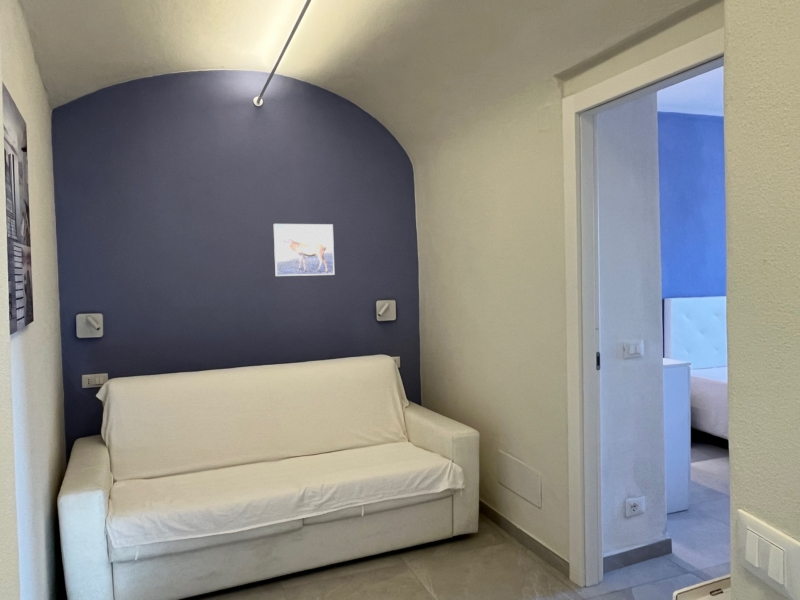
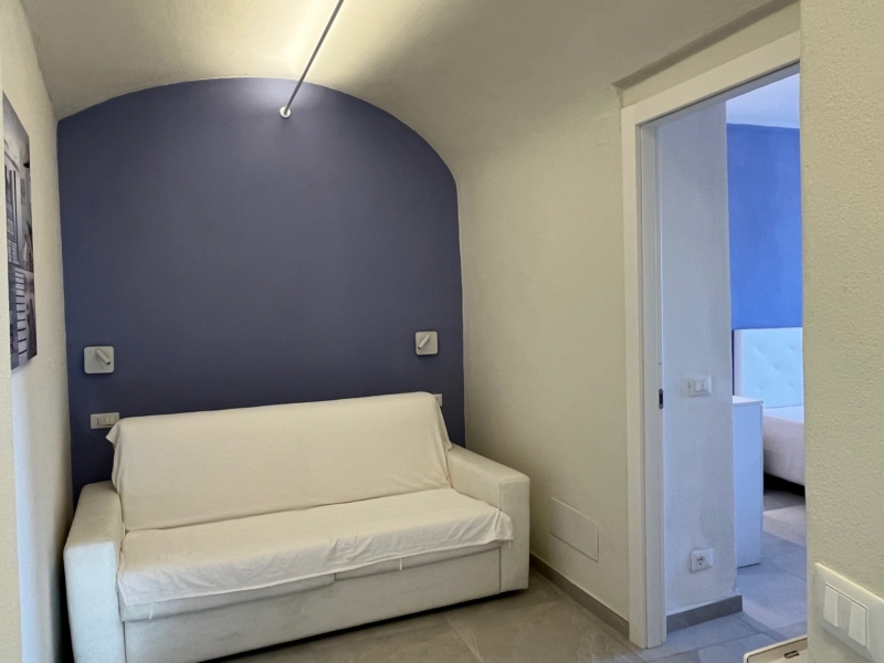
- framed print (304, 249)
